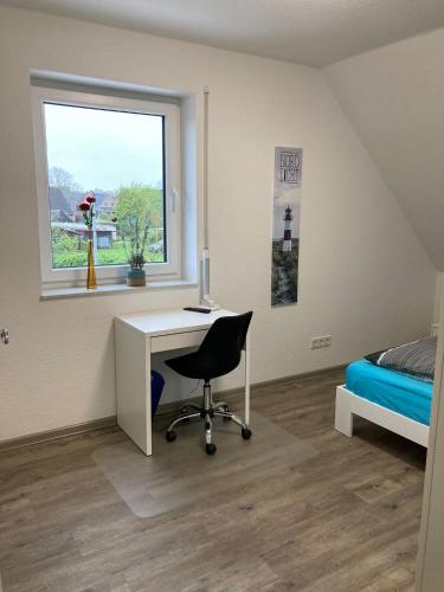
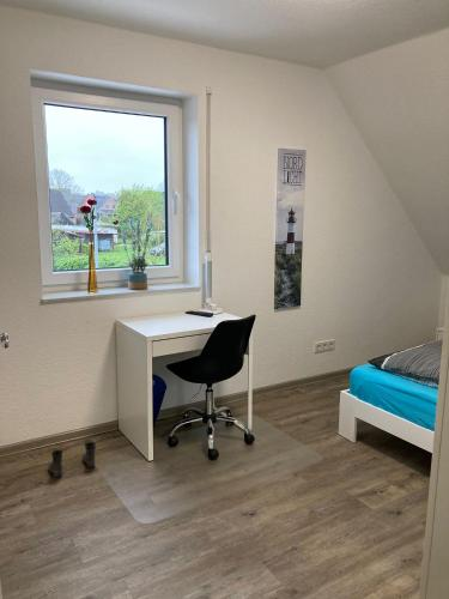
+ boots (61, 455)
